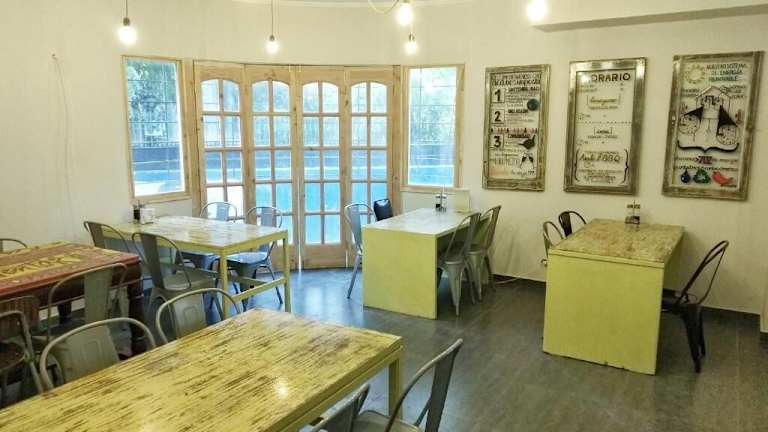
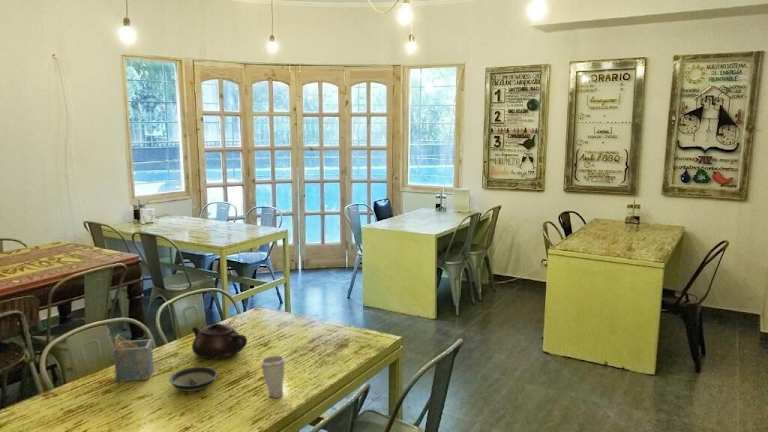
+ saucer (194, 381)
+ cup (272, 376)
+ teapot (217, 338)
+ napkin holder (133, 354)
